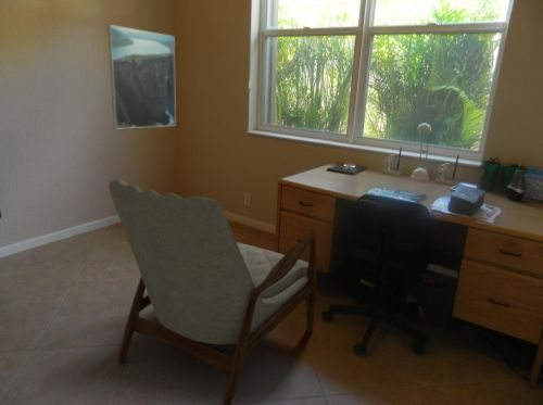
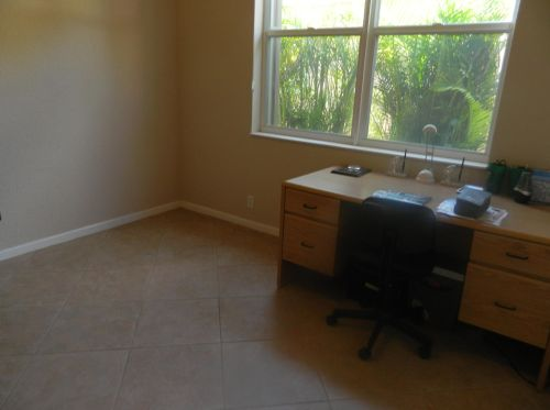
- armchair (216, 265)
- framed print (144, 80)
